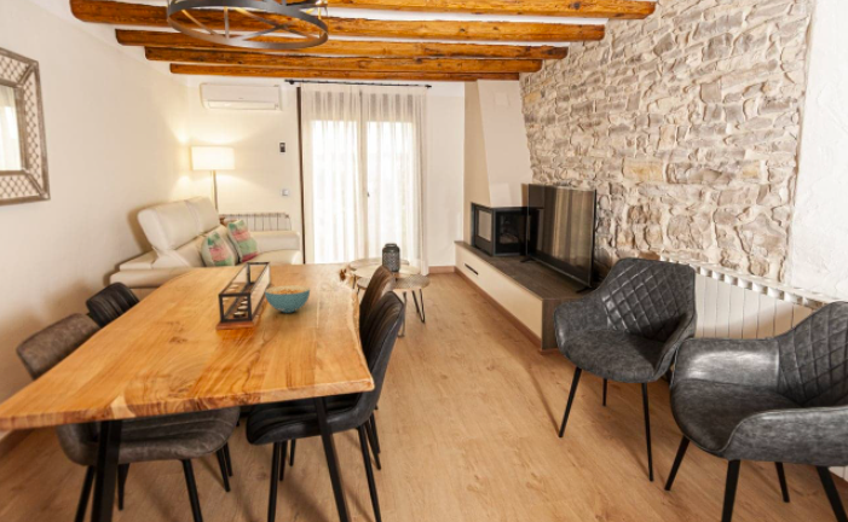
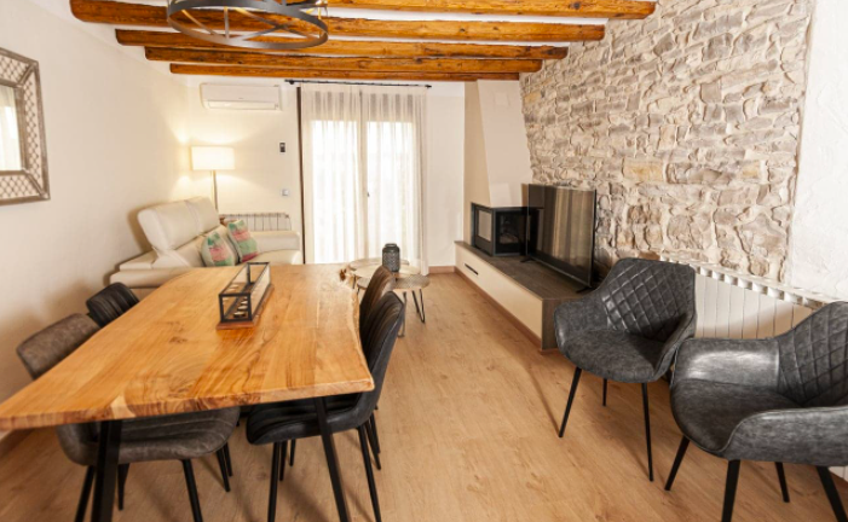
- cereal bowl (288, 300)
